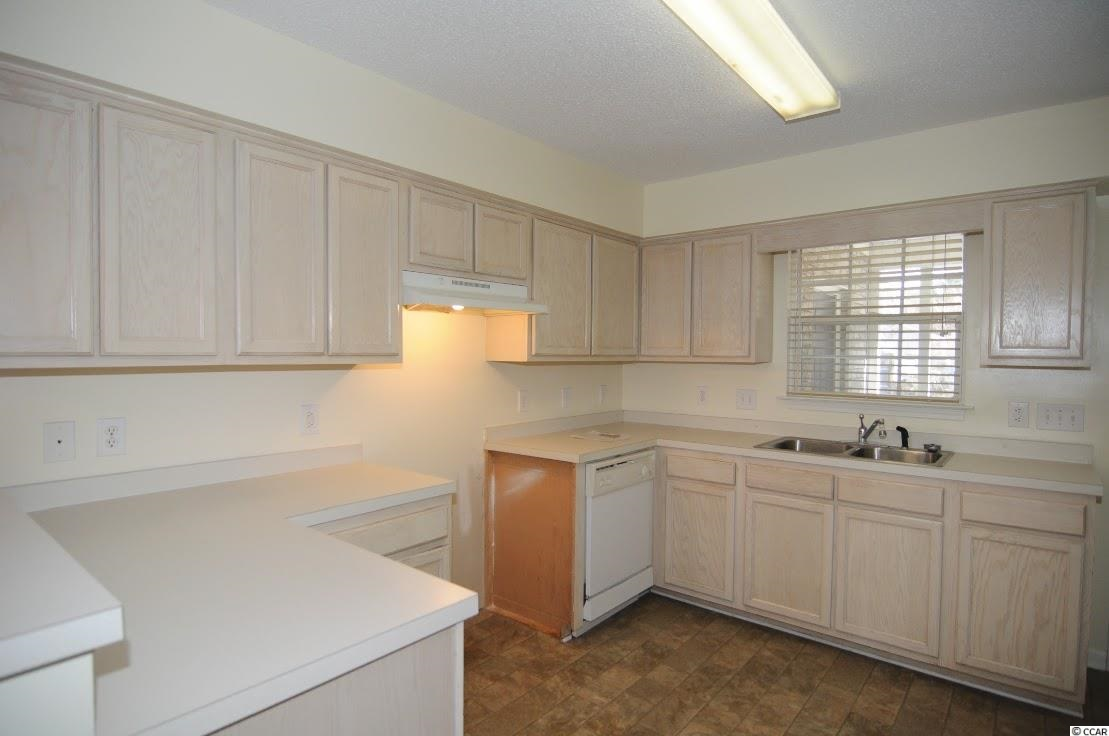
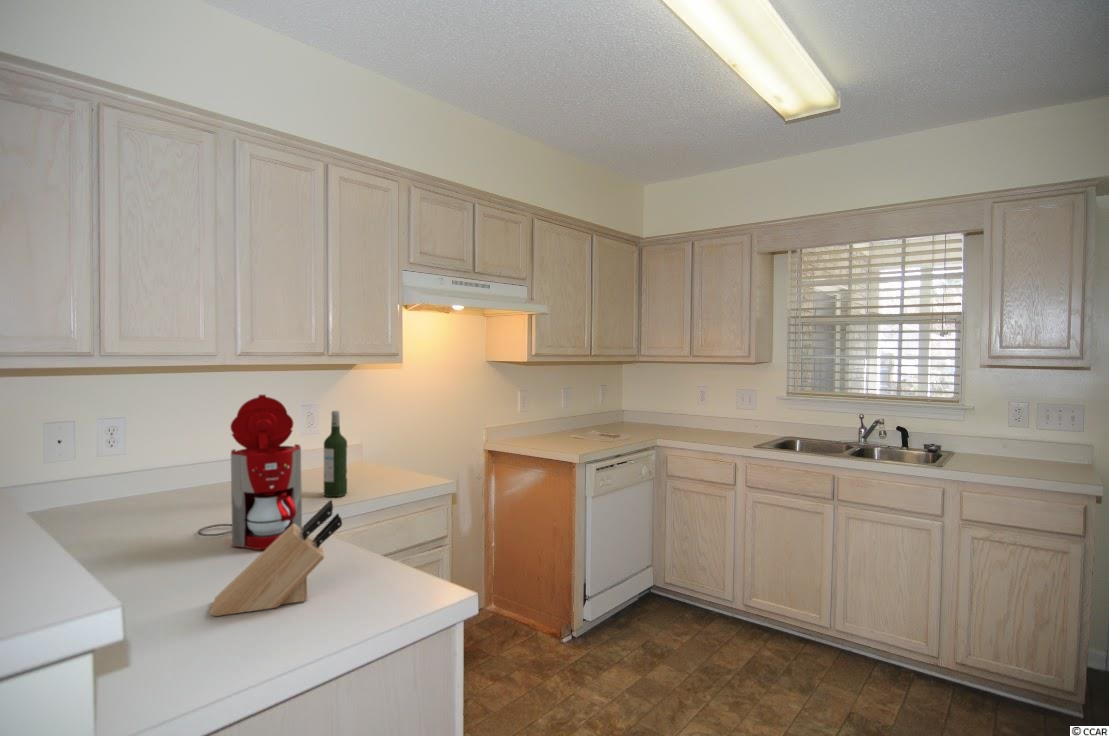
+ knife block (279, 553)
+ wine bottle (335, 453)
+ coffee maker (249, 464)
